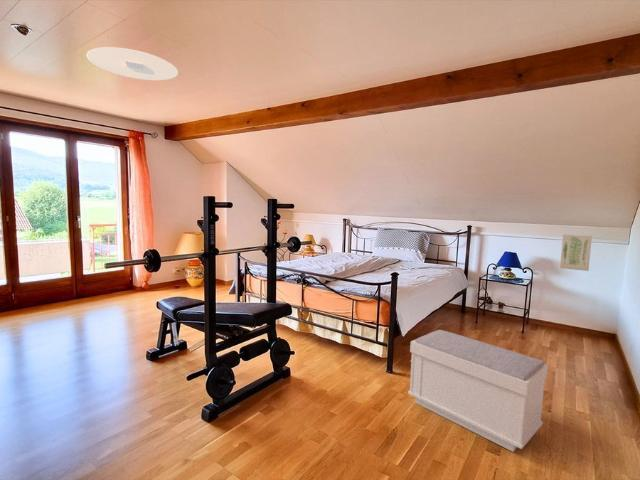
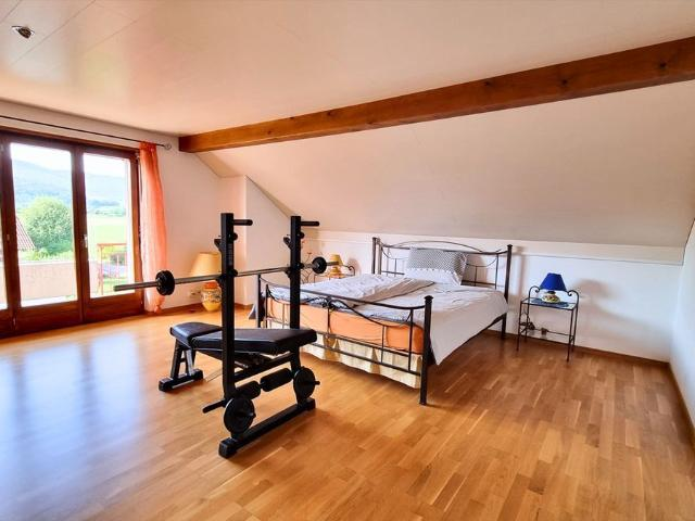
- wall art (575, 252)
- bench (472, 381)
- ceiling light (134, 61)
